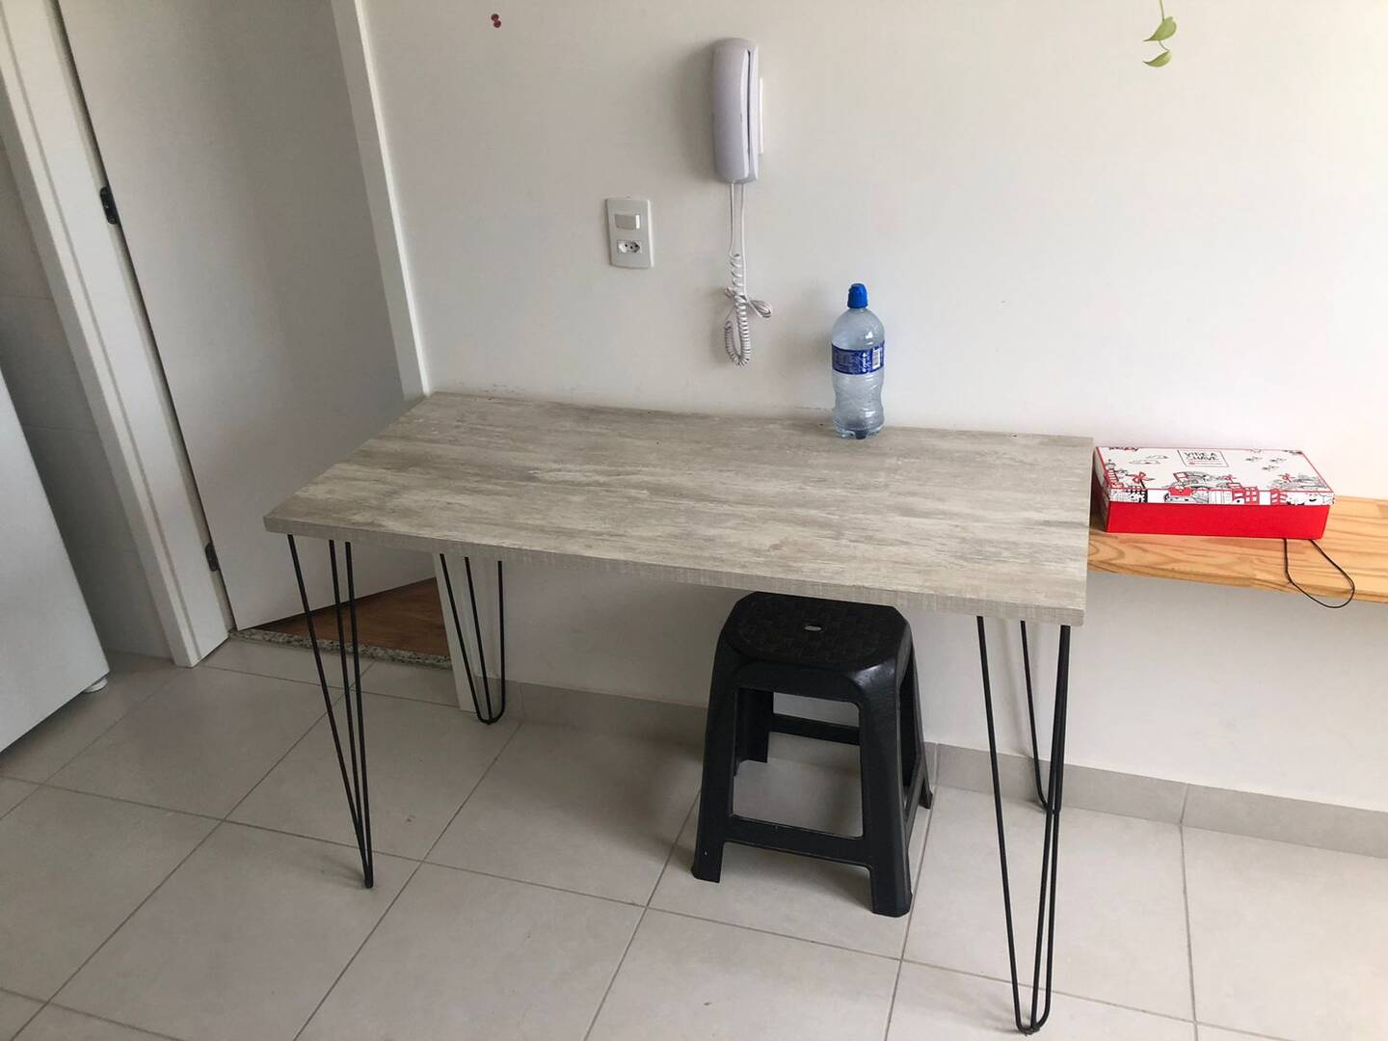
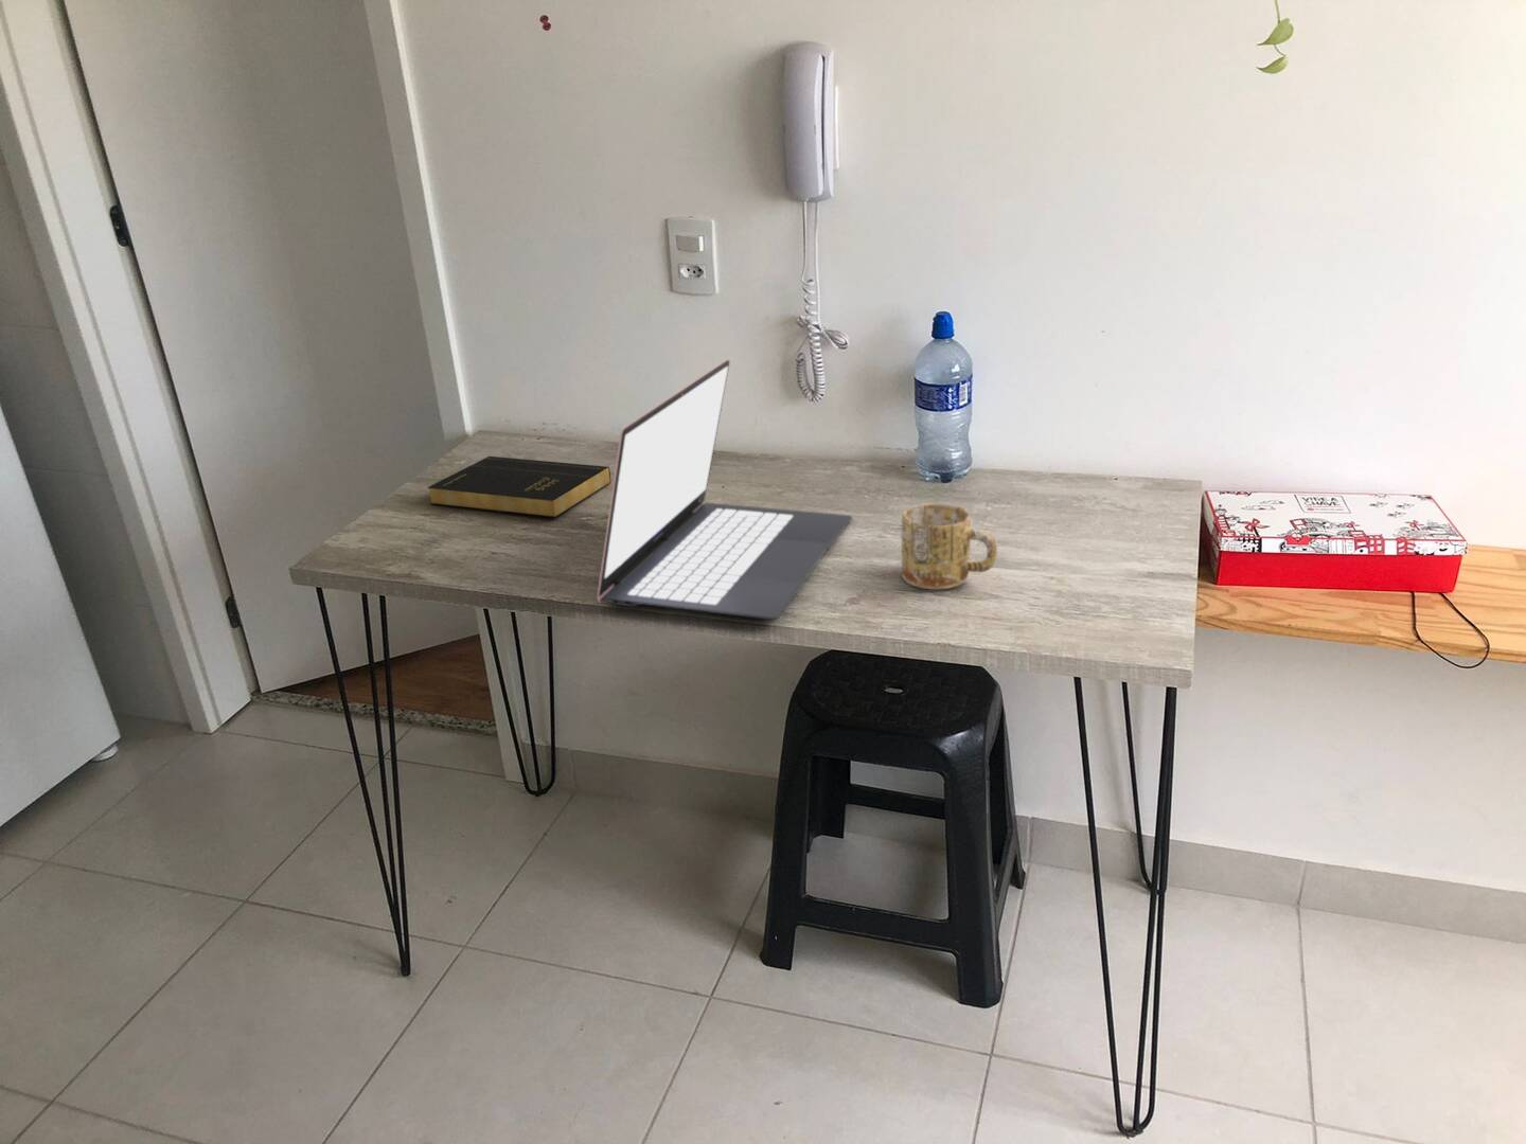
+ laptop (708, 478)
+ mug (948, 547)
+ book (517, 484)
